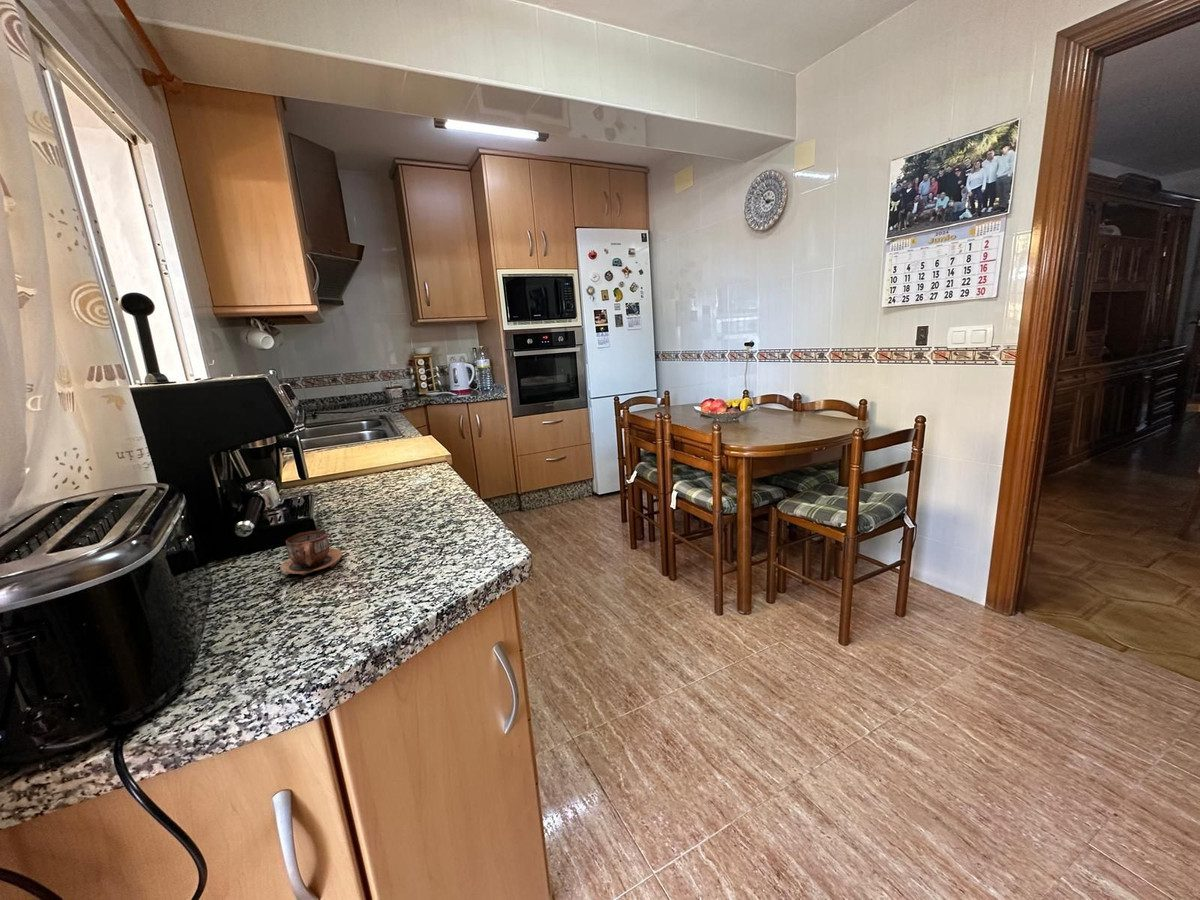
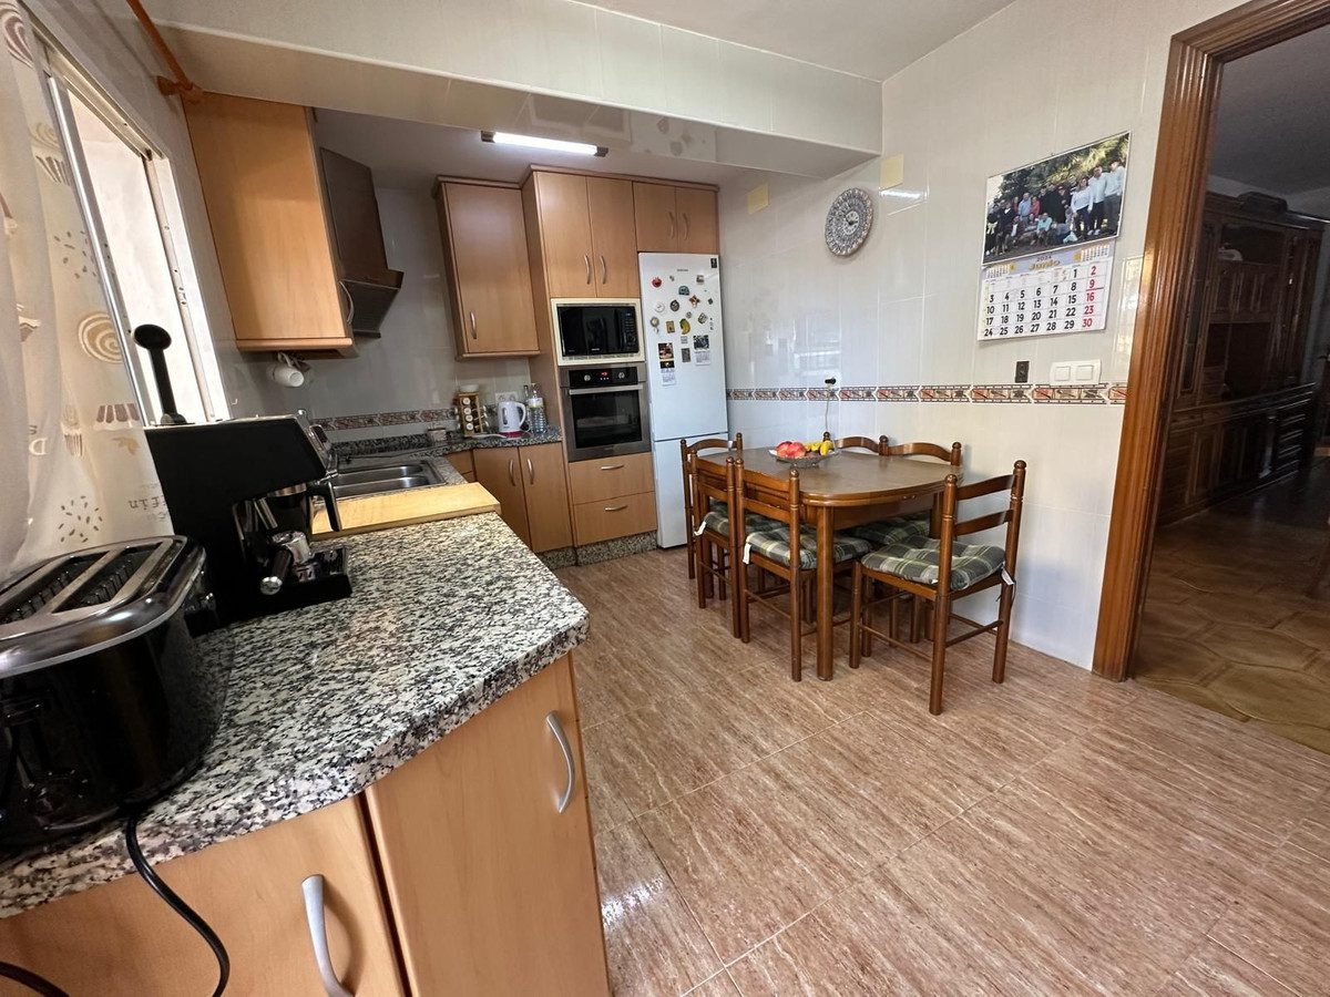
- cup (309, 551)
